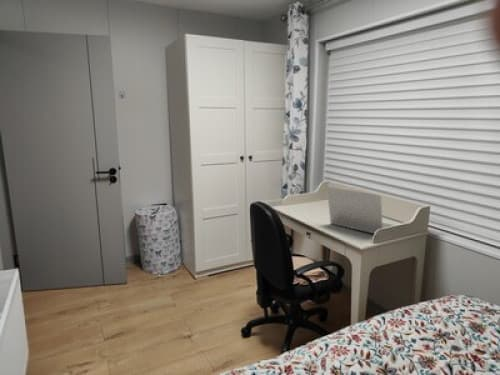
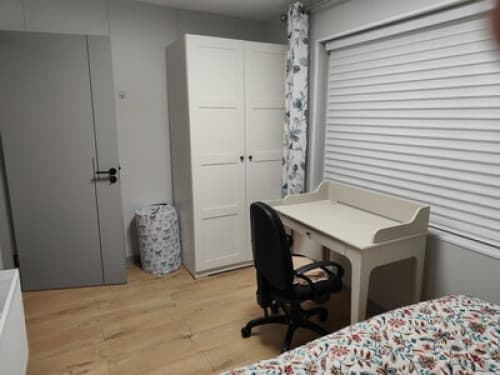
- laptop (364, 207)
